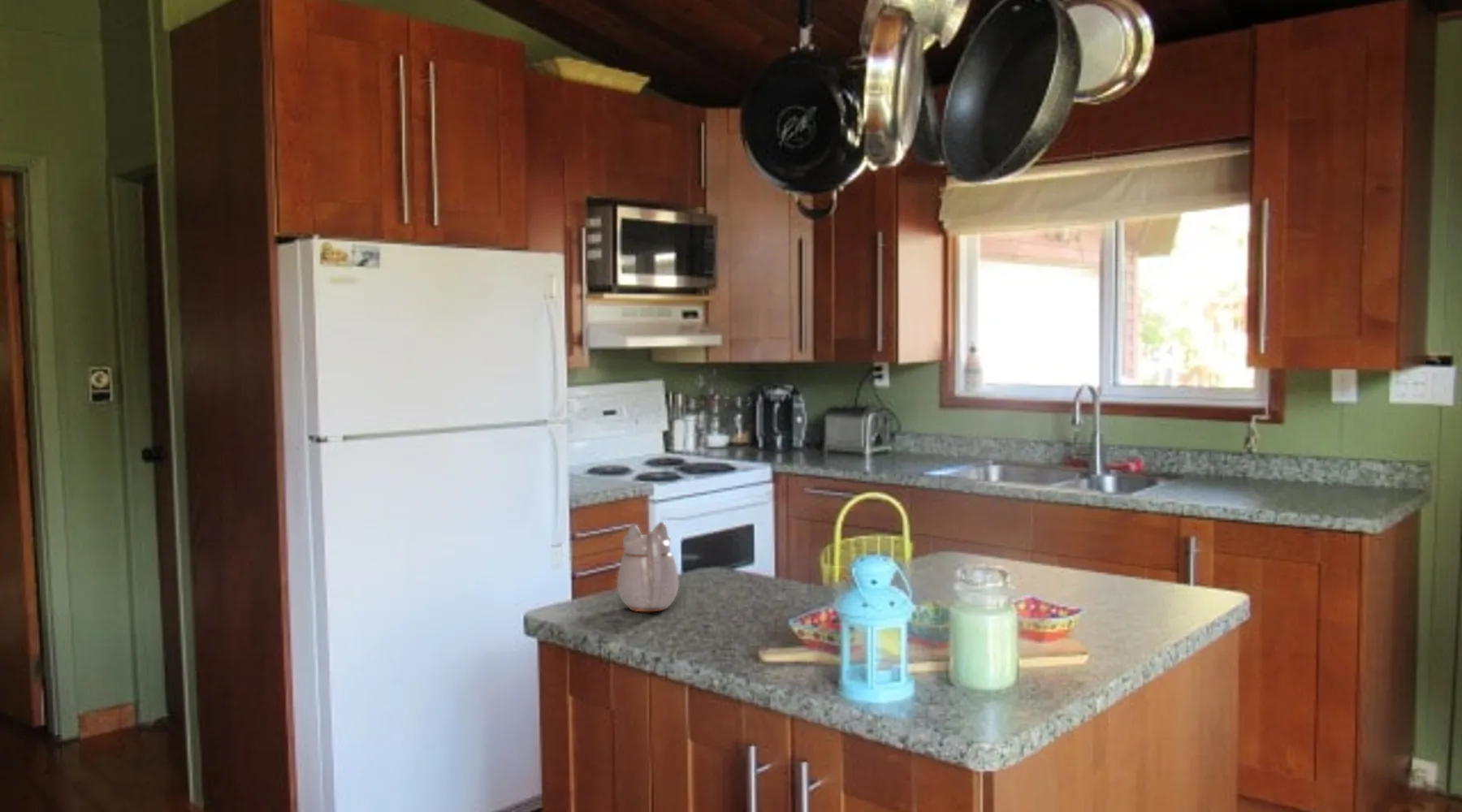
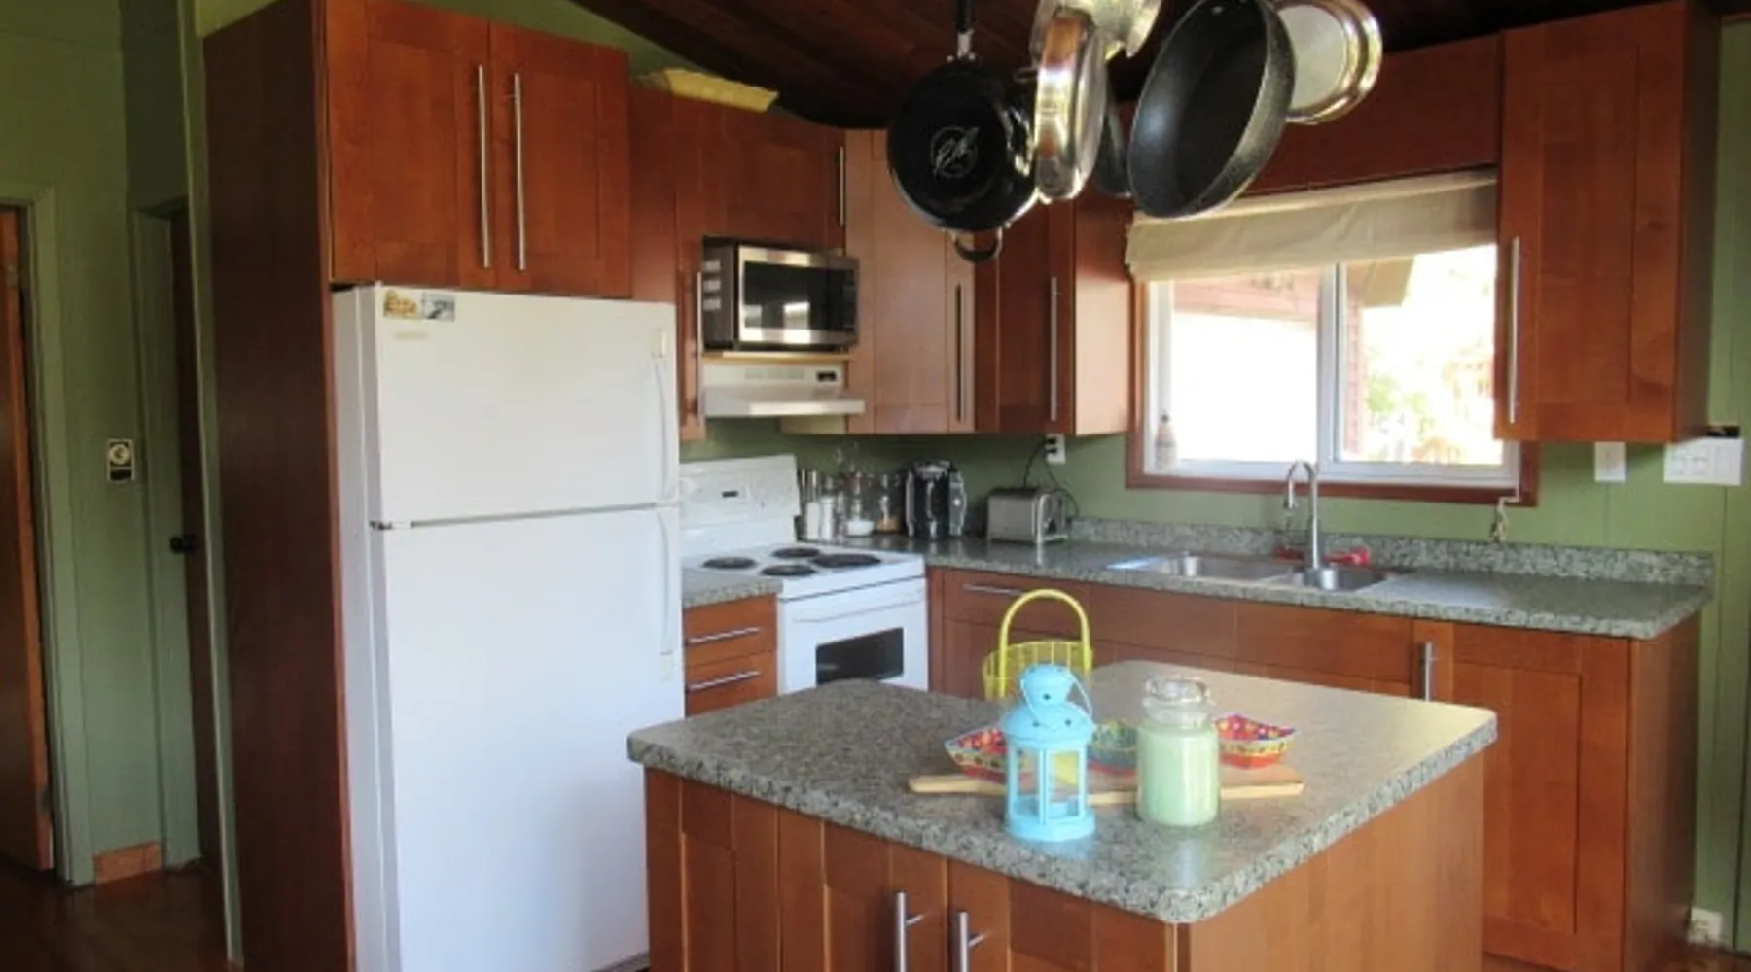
- teapot (648, 565)
